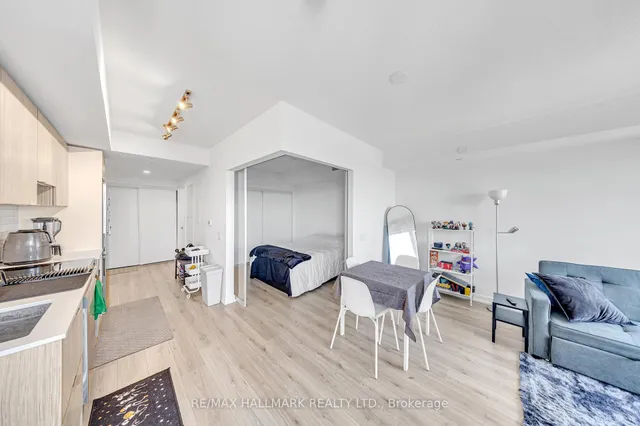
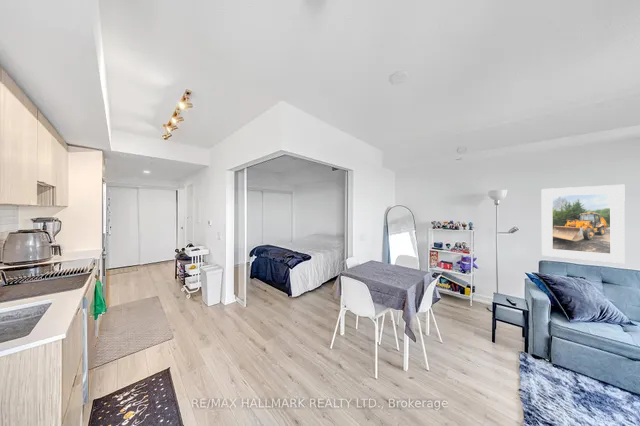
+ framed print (579, 223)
